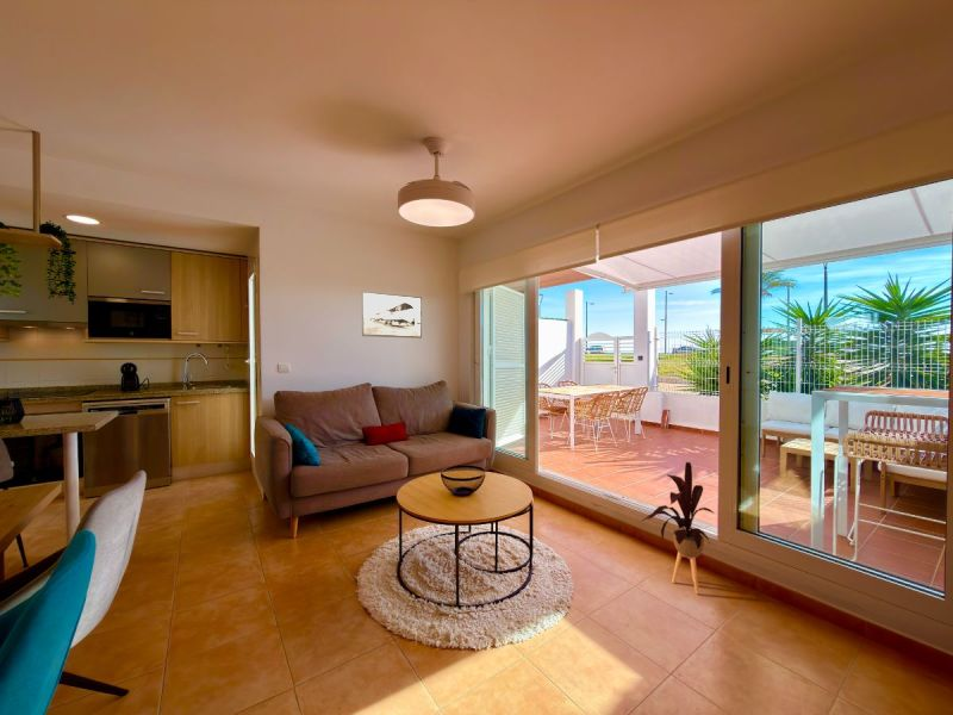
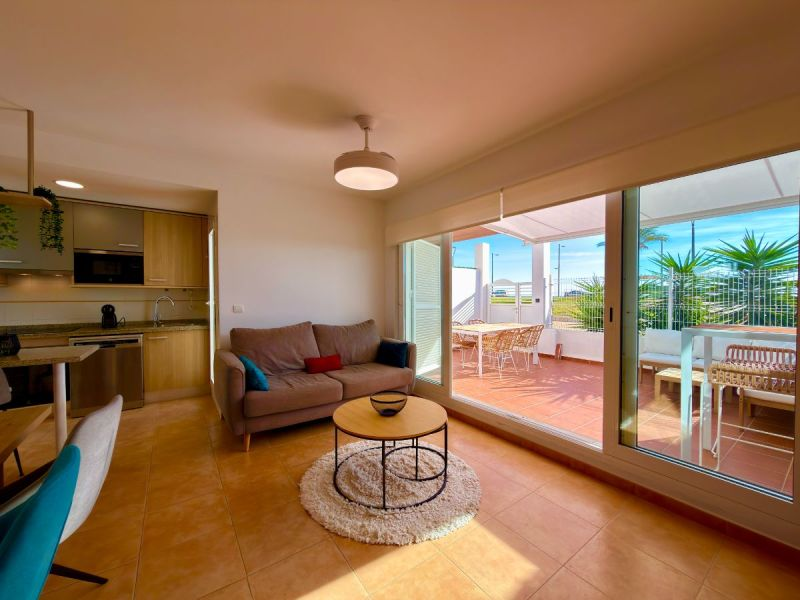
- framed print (393, 316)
- house plant (679, 520)
